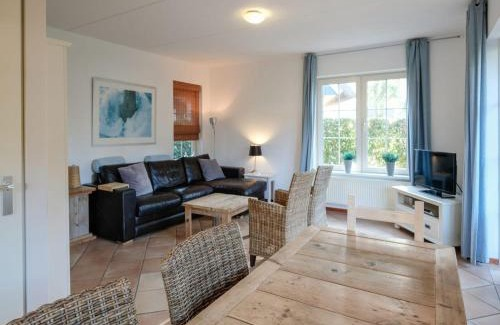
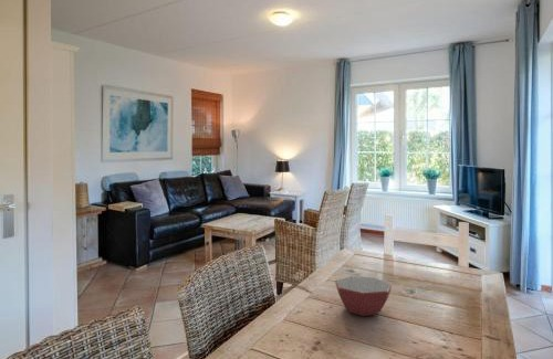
+ bowl (362, 296)
